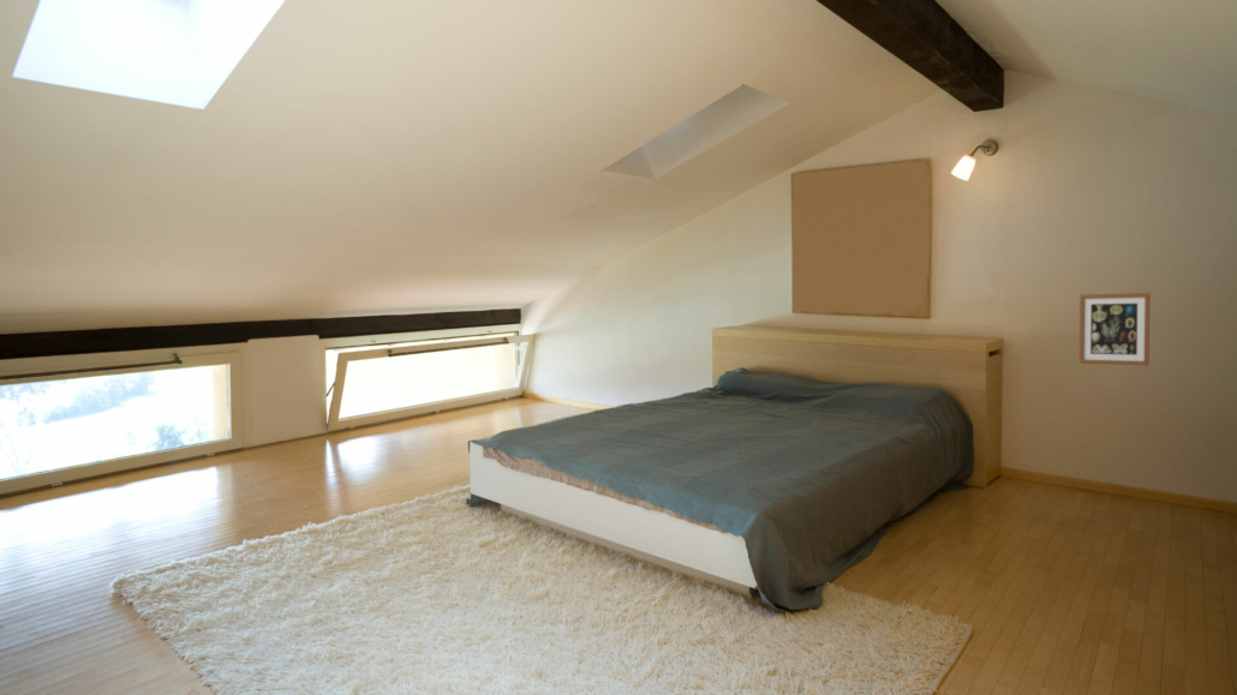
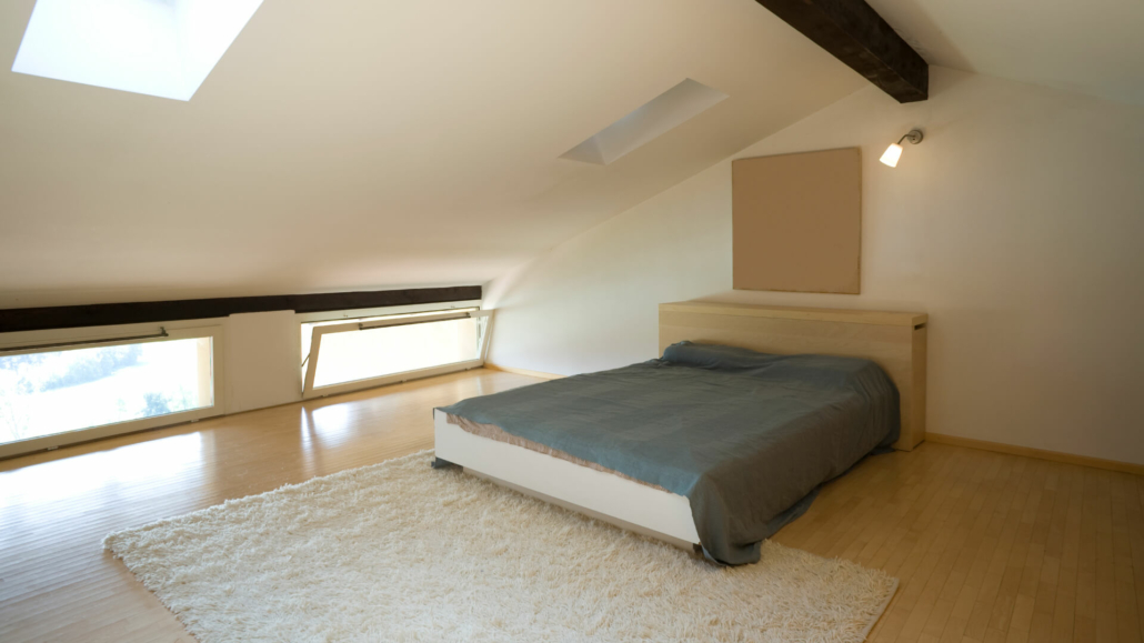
- wall art (1113, 329)
